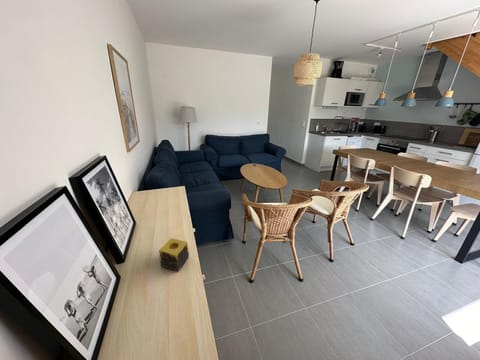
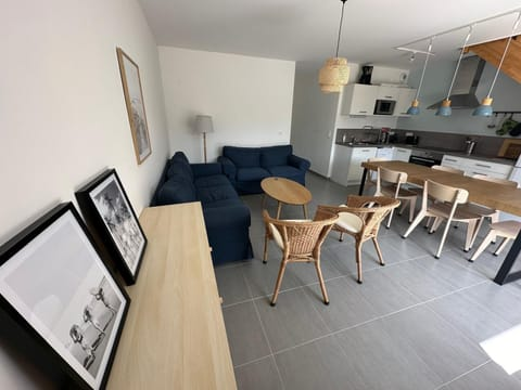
- candle (174, 254)
